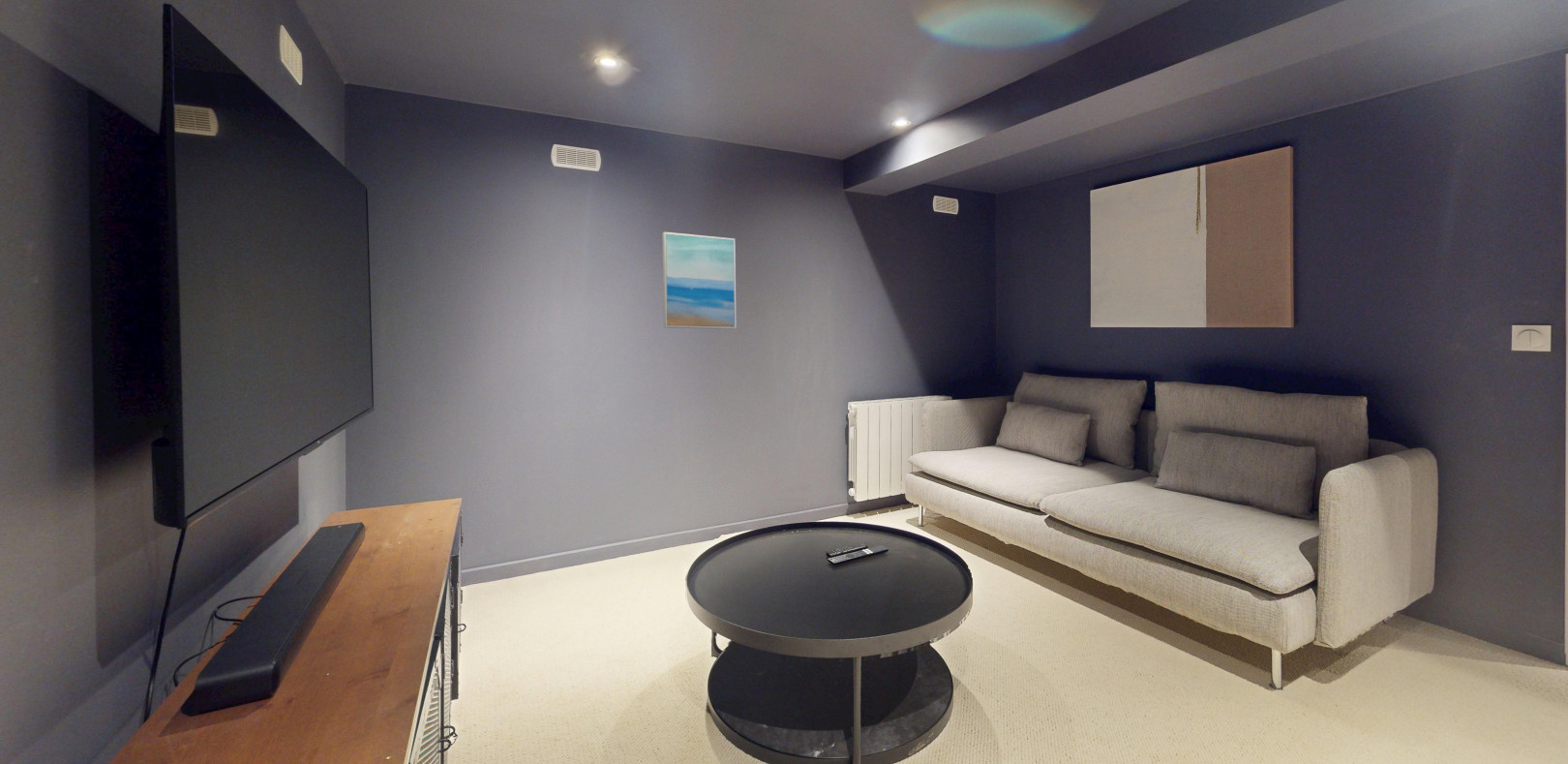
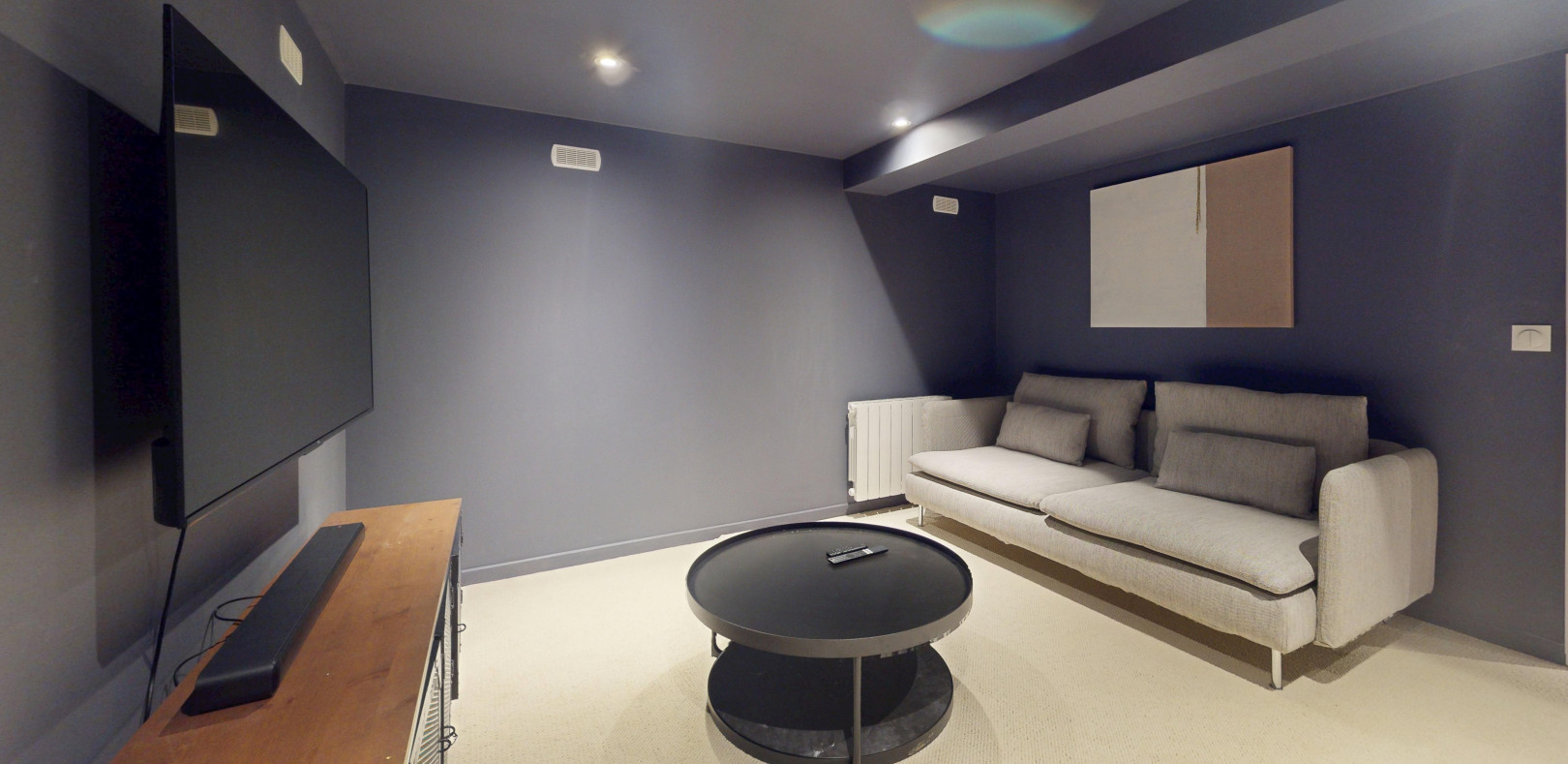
- wall art (700, 282)
